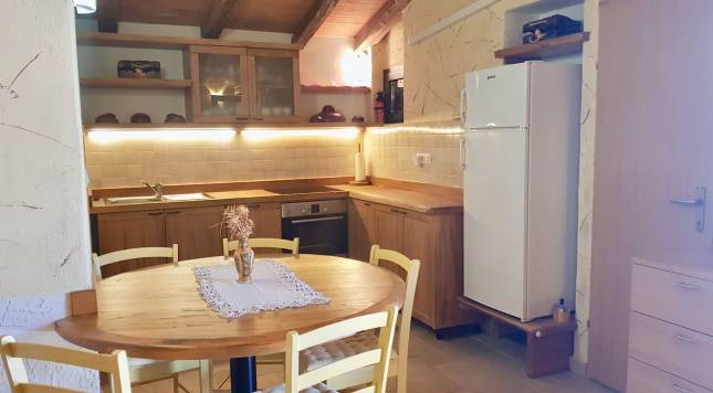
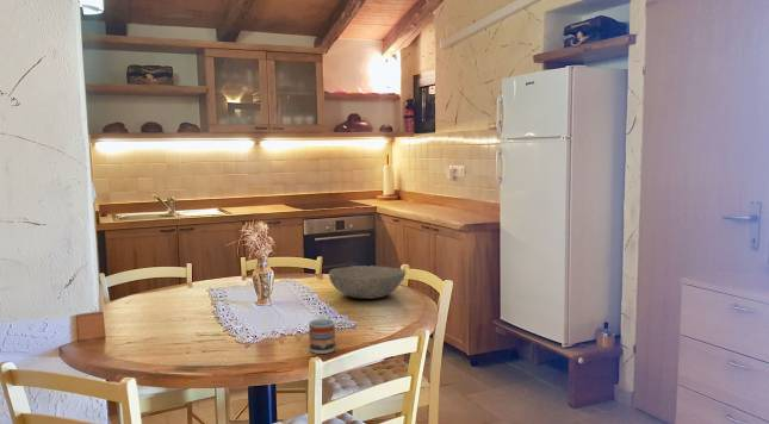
+ cup (320, 335)
+ bowl (367, 282)
